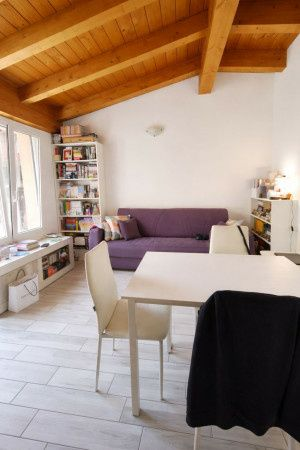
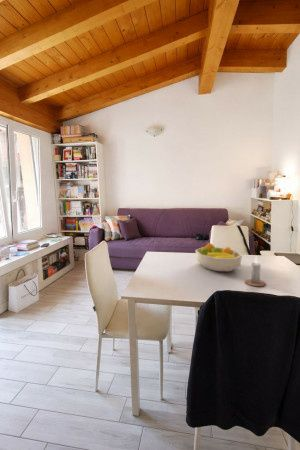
+ fruit bowl (217, 256)
+ candle (255, 269)
